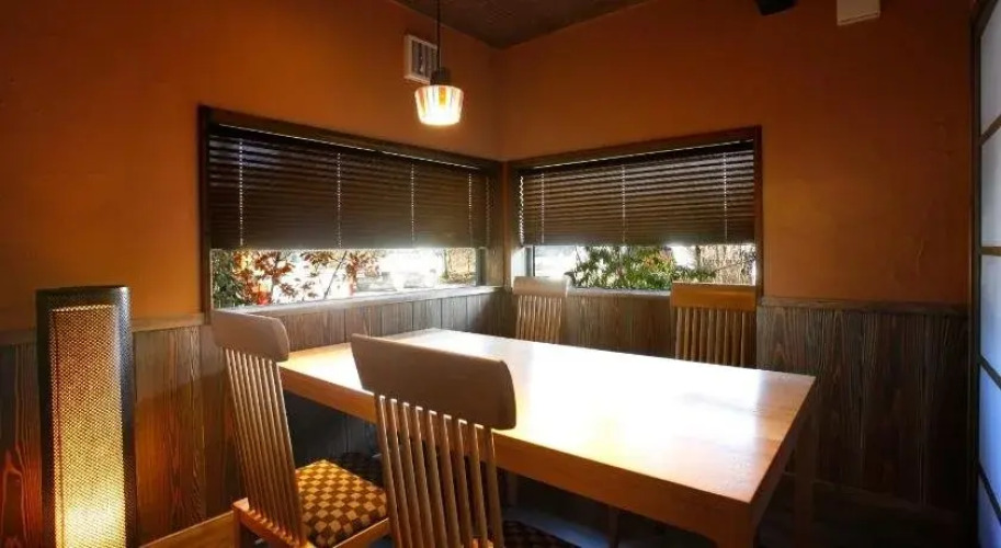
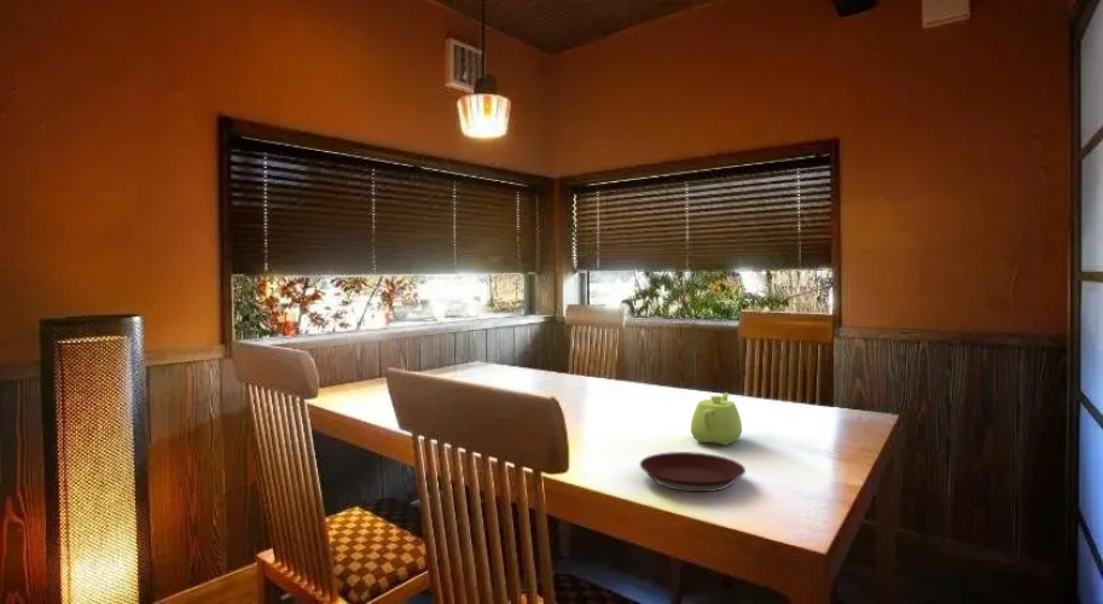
+ plate (691, 472)
+ teapot (716, 417)
